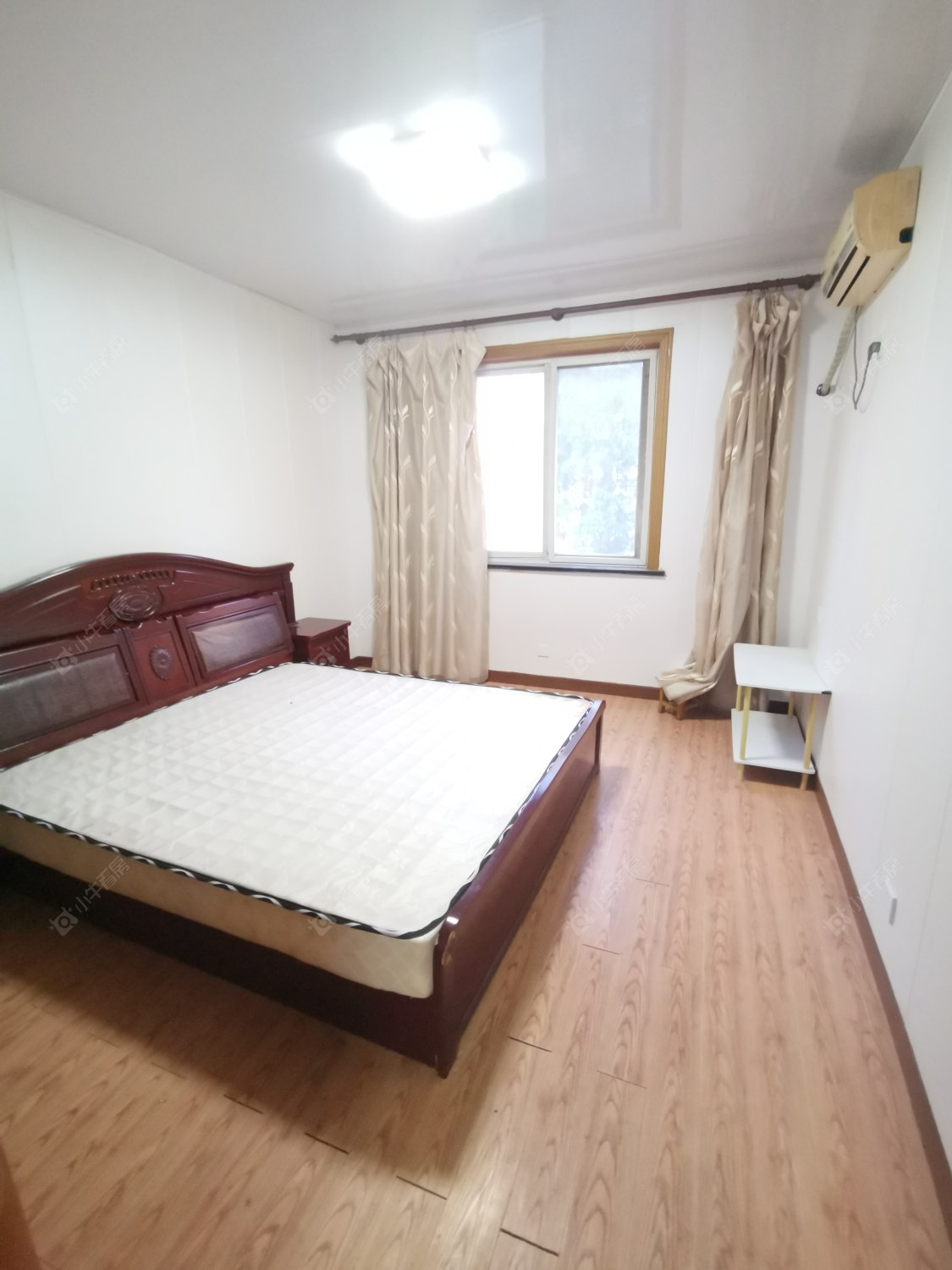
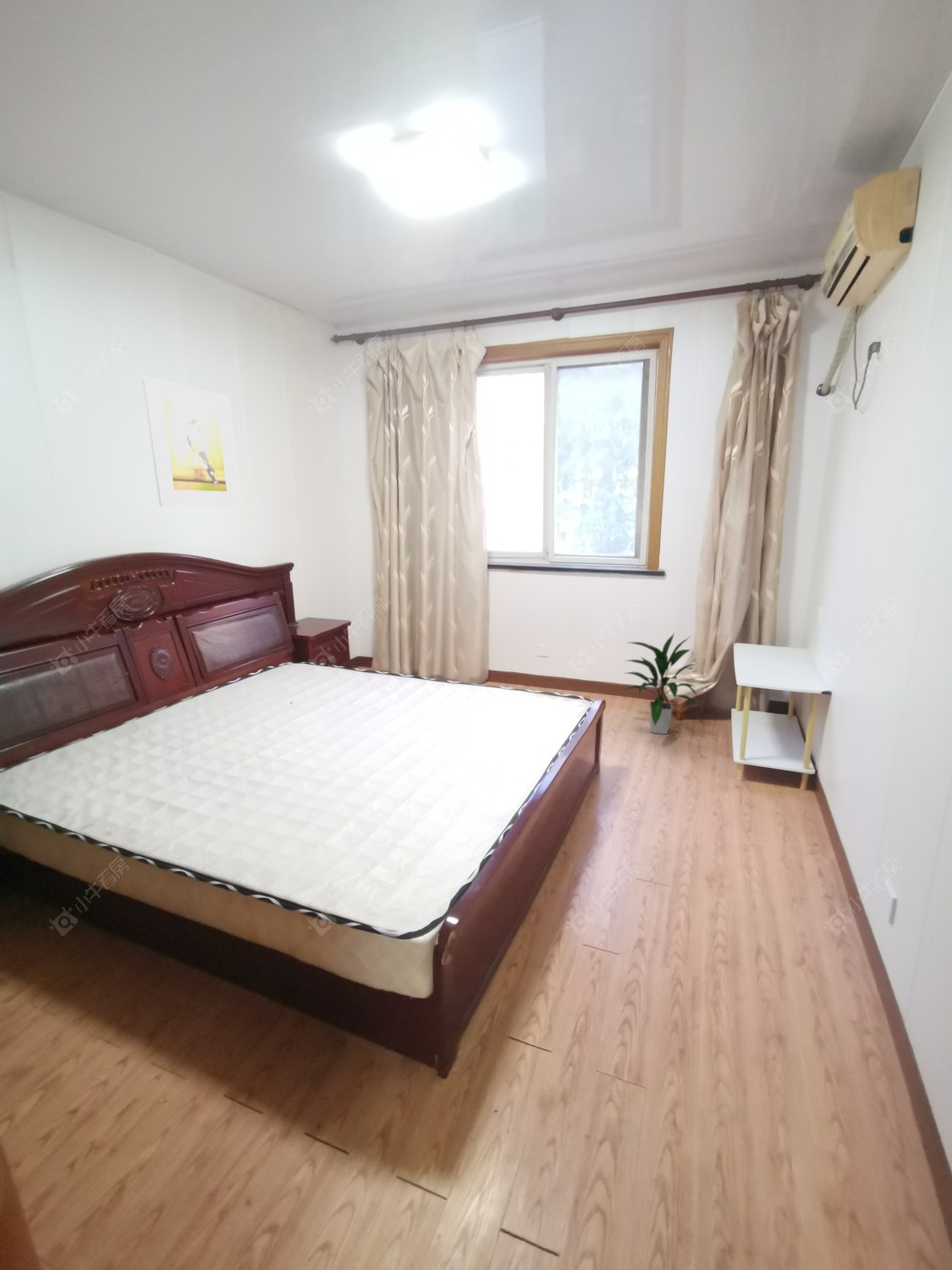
+ indoor plant (660, 683)
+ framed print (195, 448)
